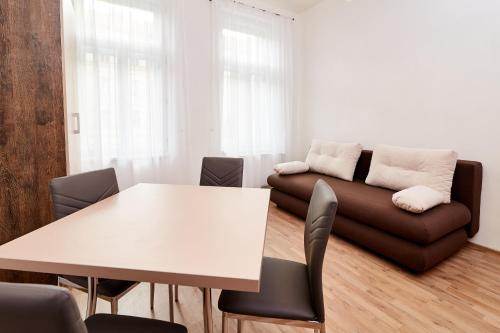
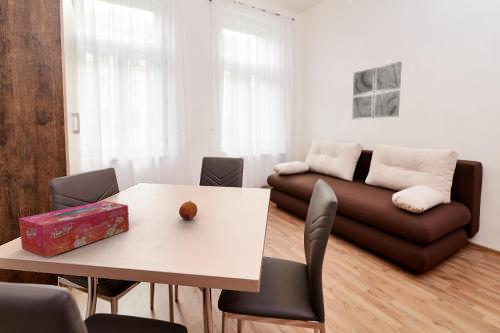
+ tissue box (79, 224)
+ wall art (374, 92)
+ fruit (188, 210)
